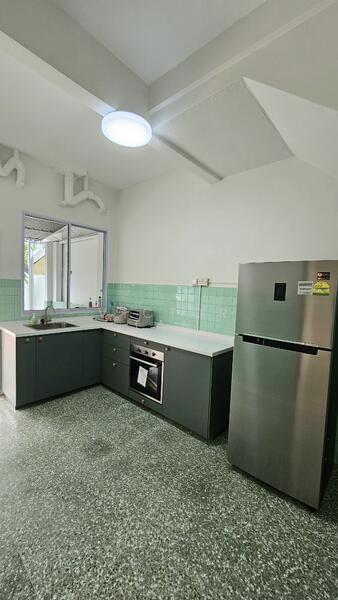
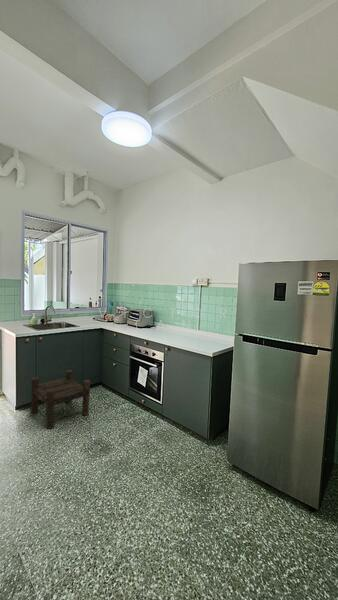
+ stool (60, 396)
